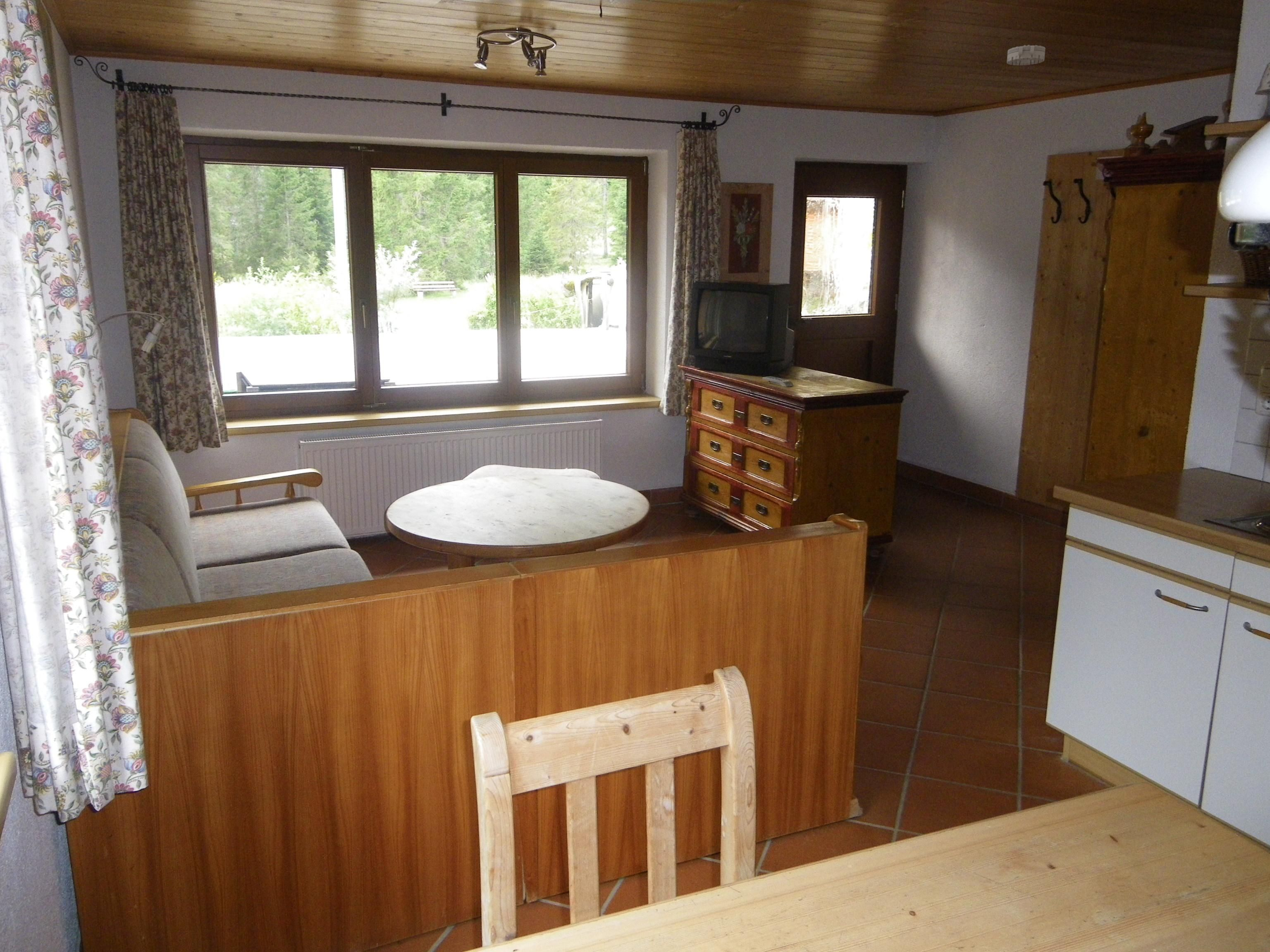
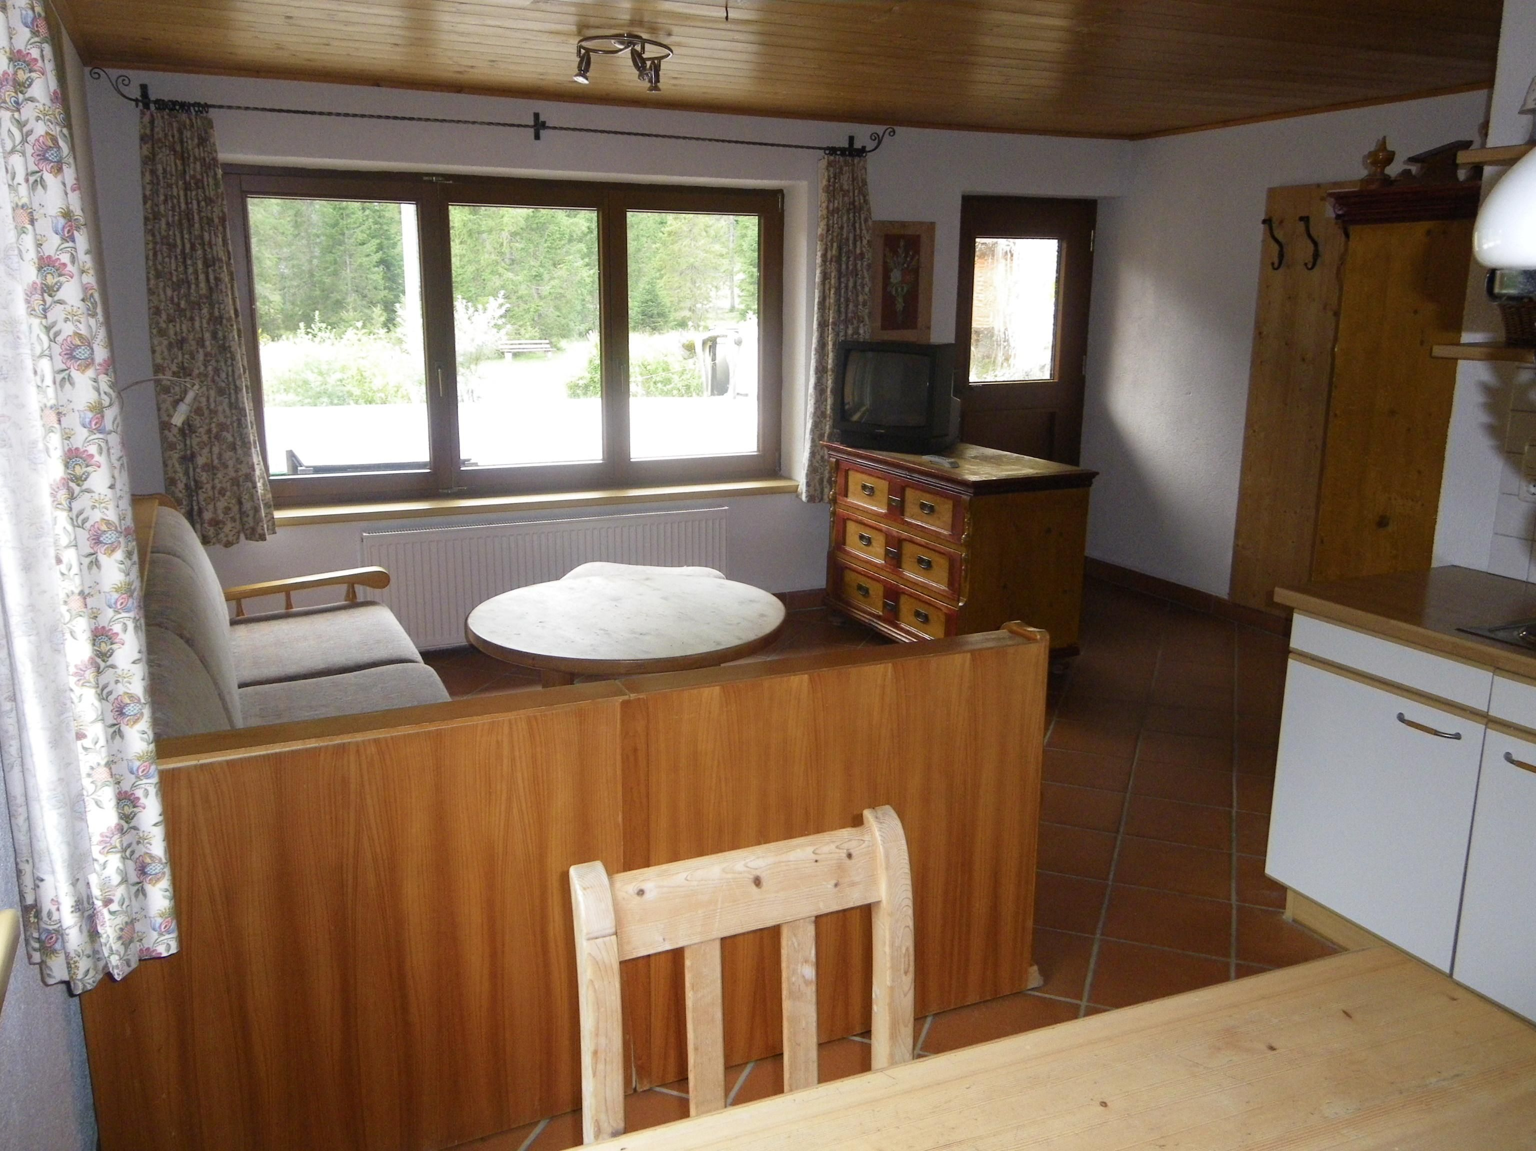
- smoke detector (1026, 55)
